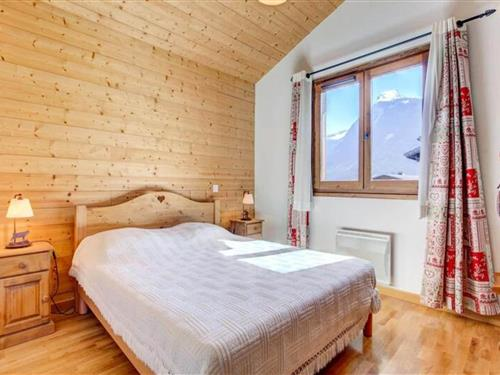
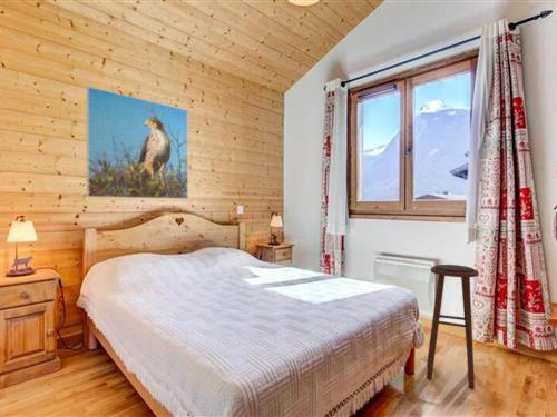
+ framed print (143, 148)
+ stool (451, 322)
